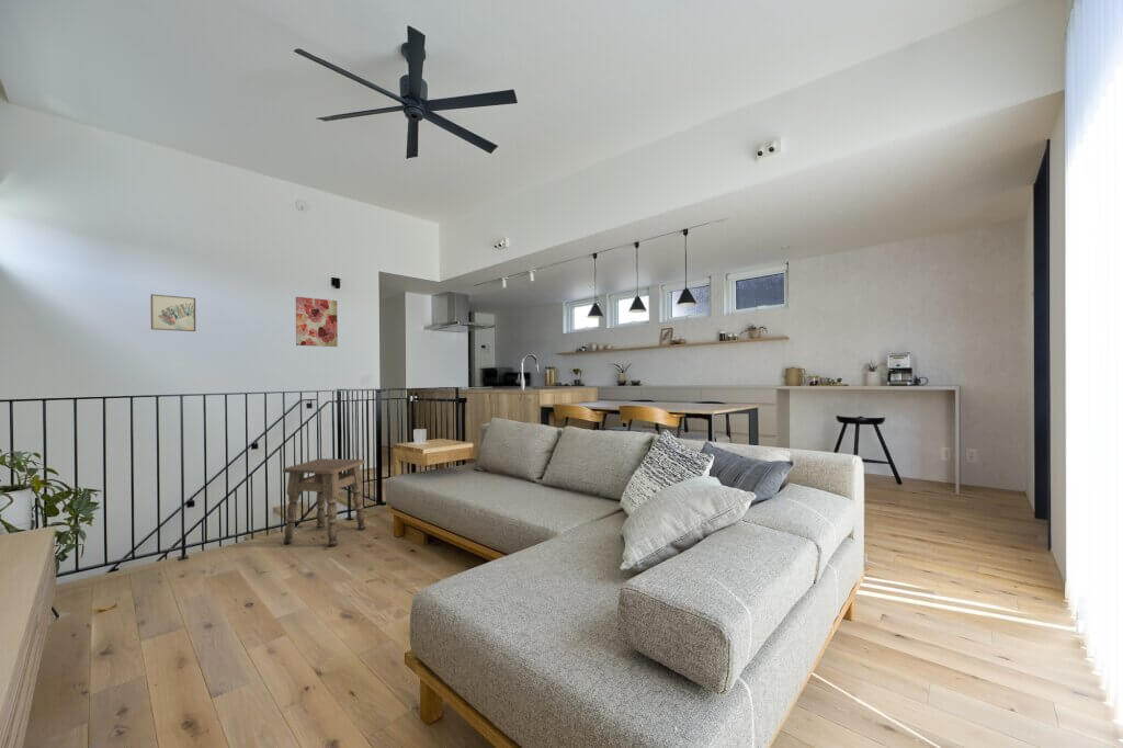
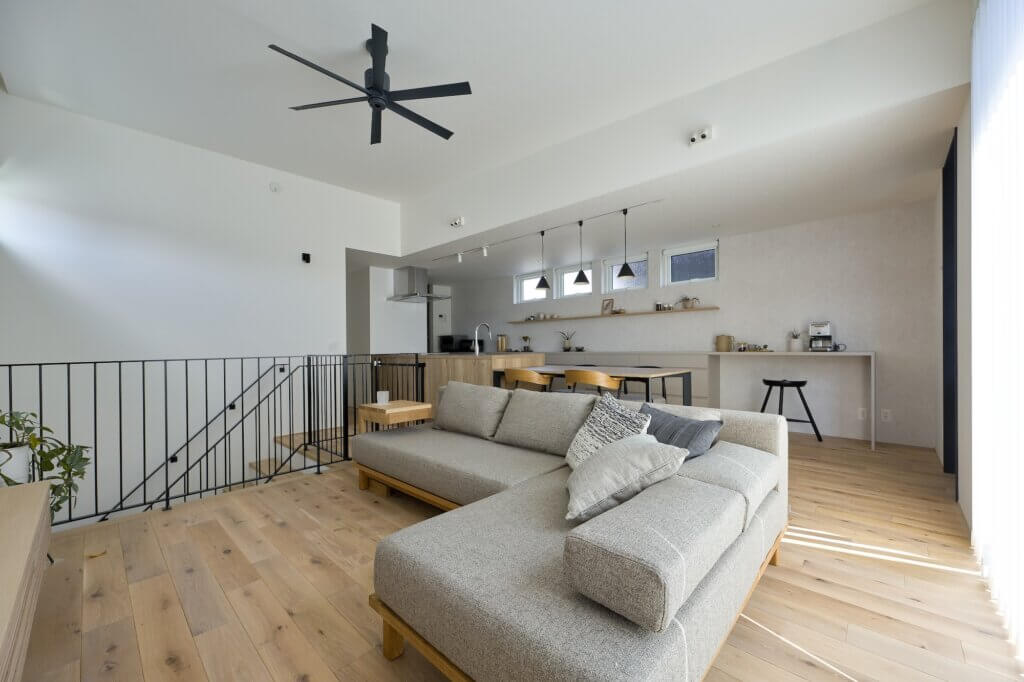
- wall art (173, 313)
- side table (326, 499)
- wall art (317, 322)
